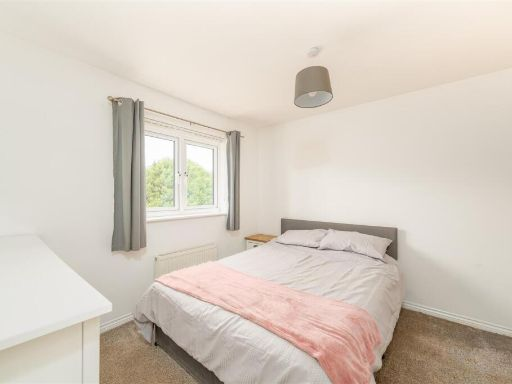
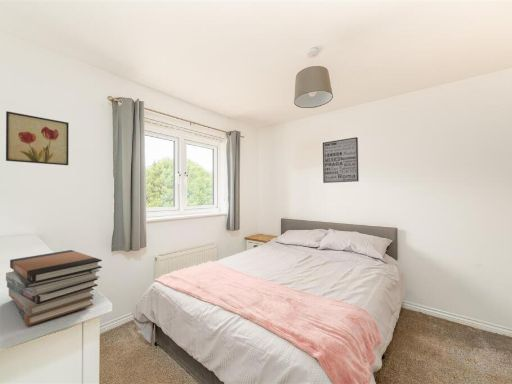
+ wall art (339, 161)
+ wall art (39, 140)
+ book stack (53, 280)
